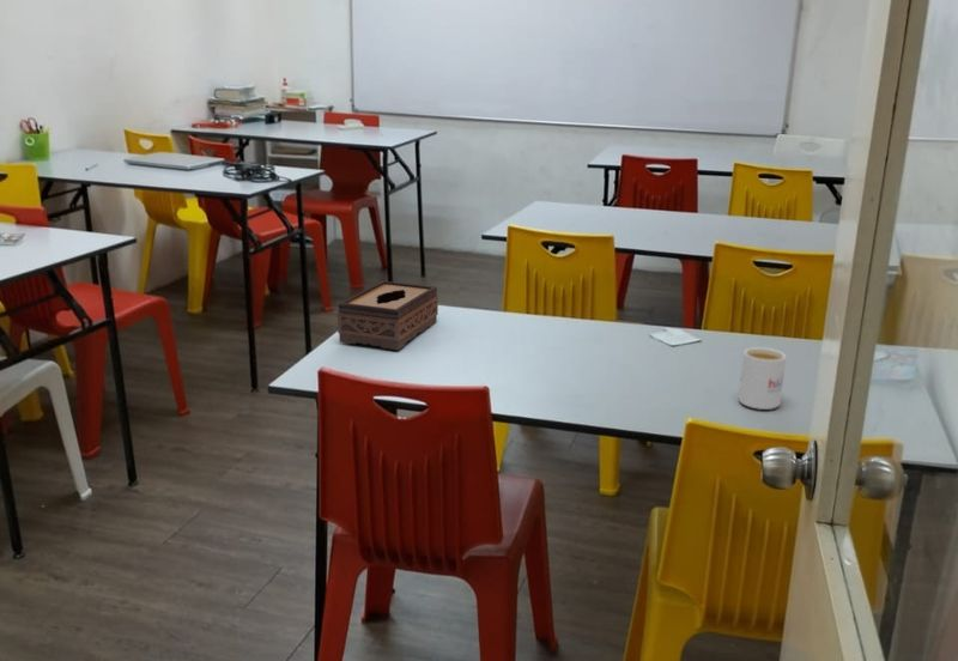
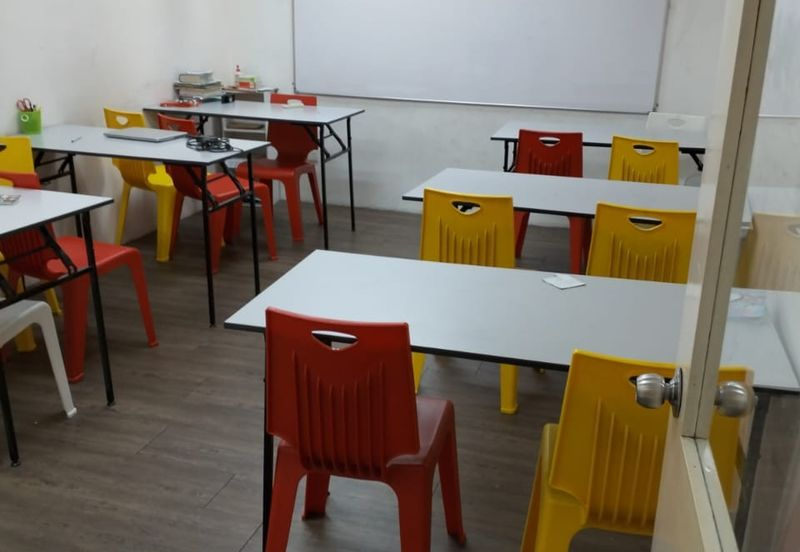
- tissue box (389, 313)
- mug (762, 375)
